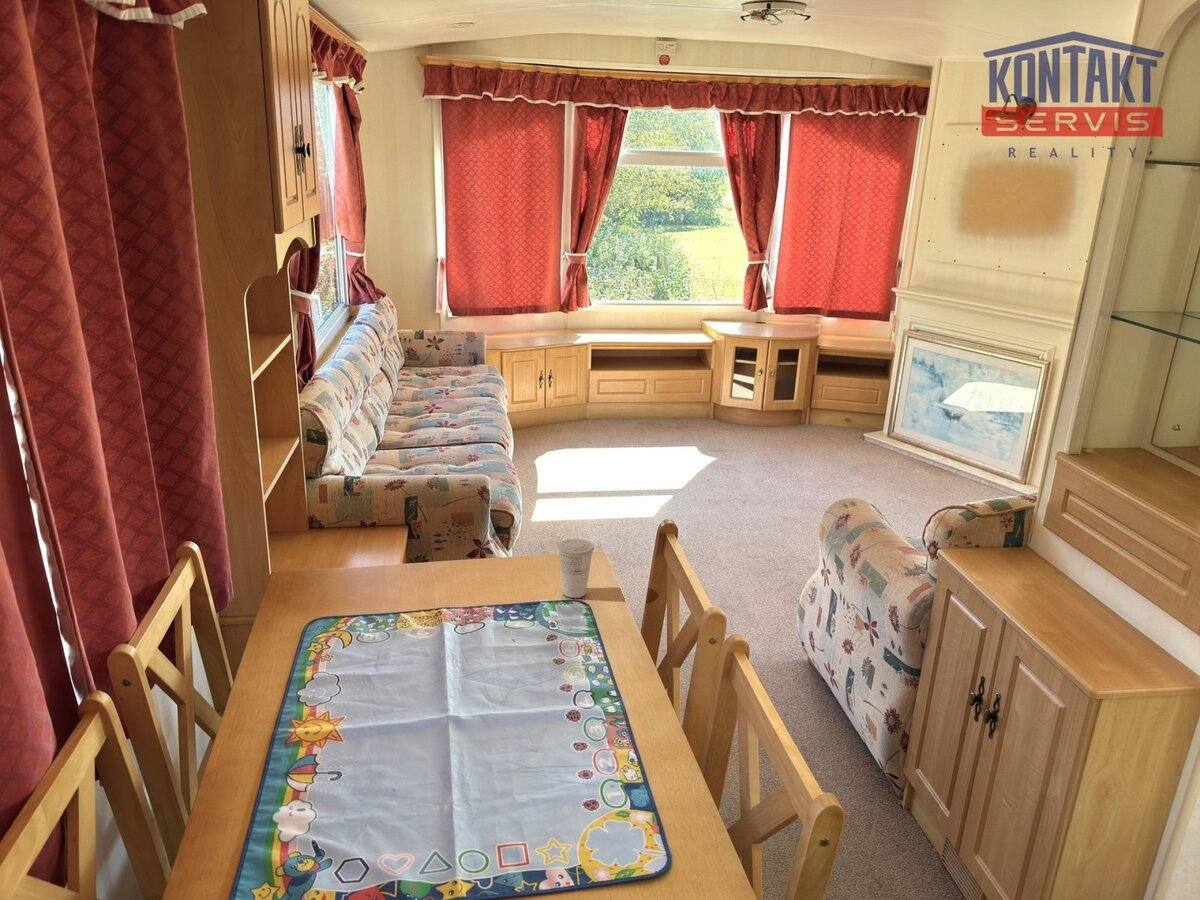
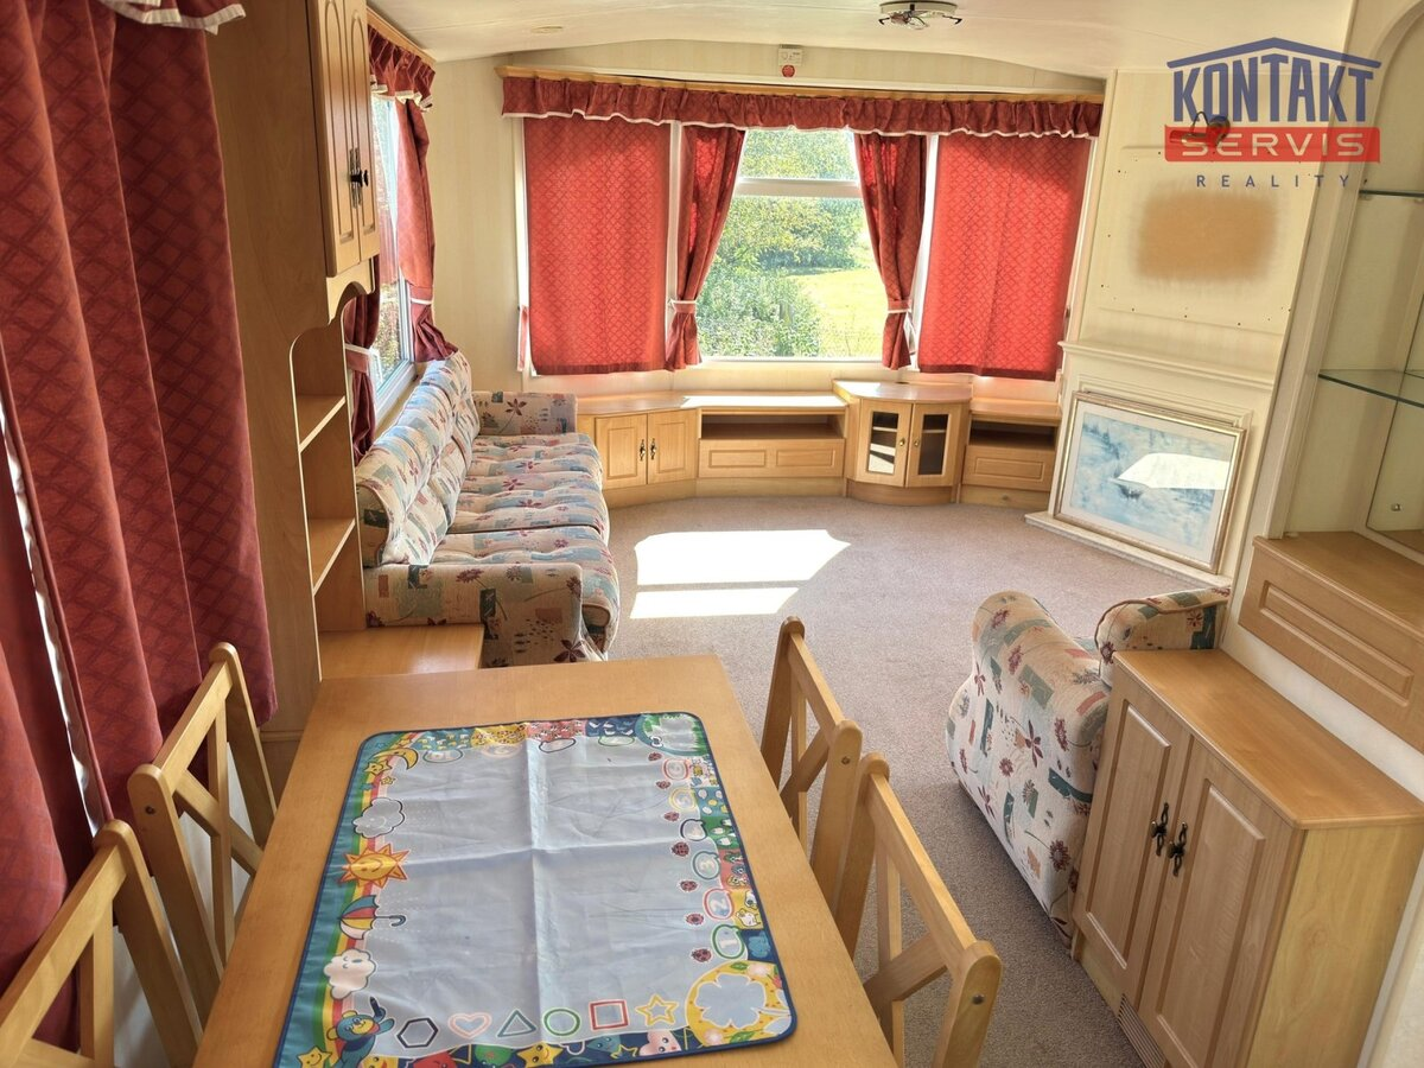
- cup (575, 568)
